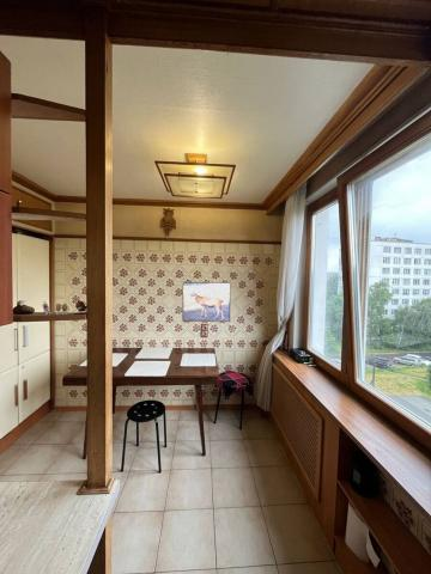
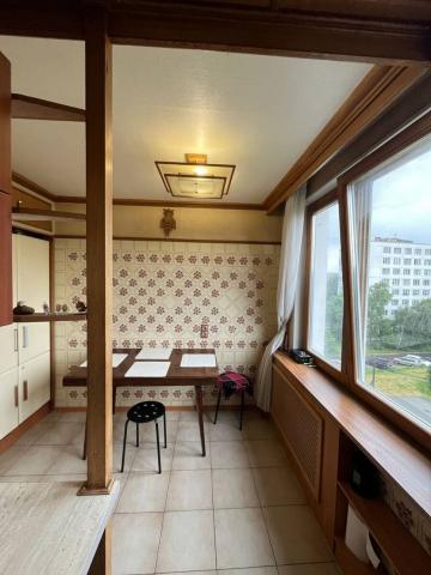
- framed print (206, 301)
